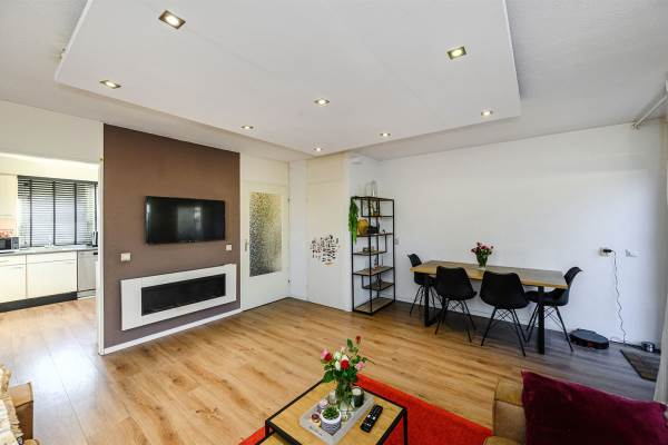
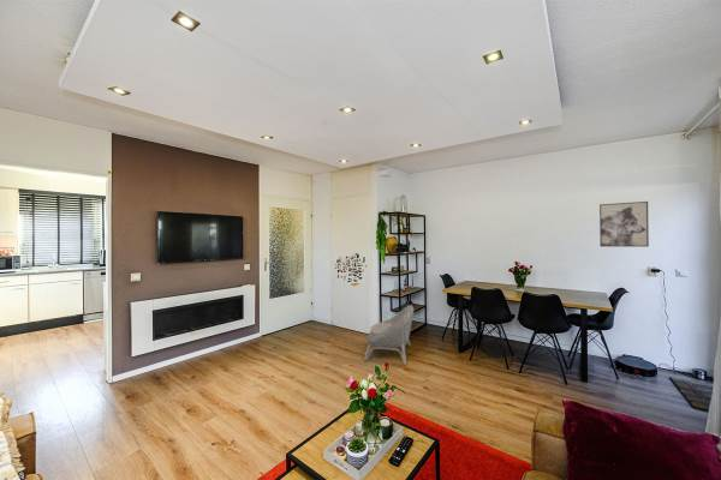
+ wall art (622, 224)
+ armchair (388, 329)
